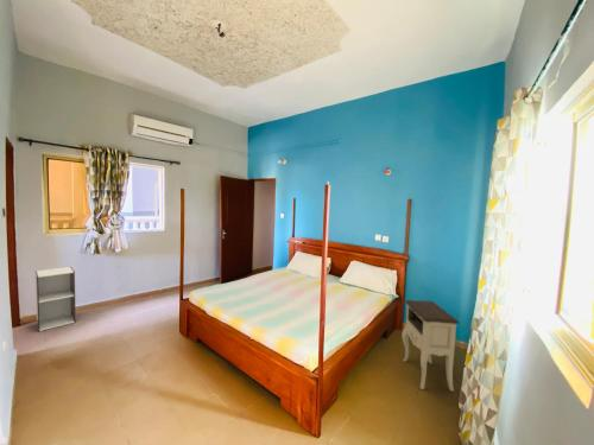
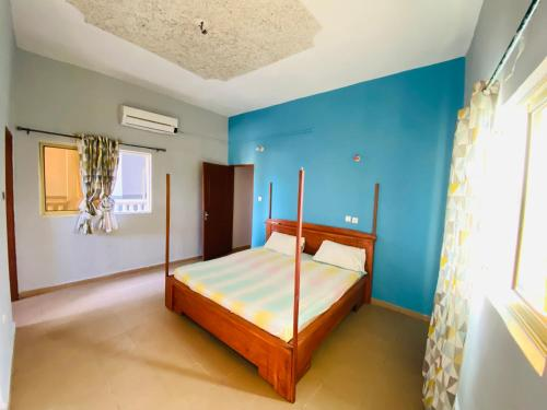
- nightstand (426, 342)
- bookcase (55, 297)
